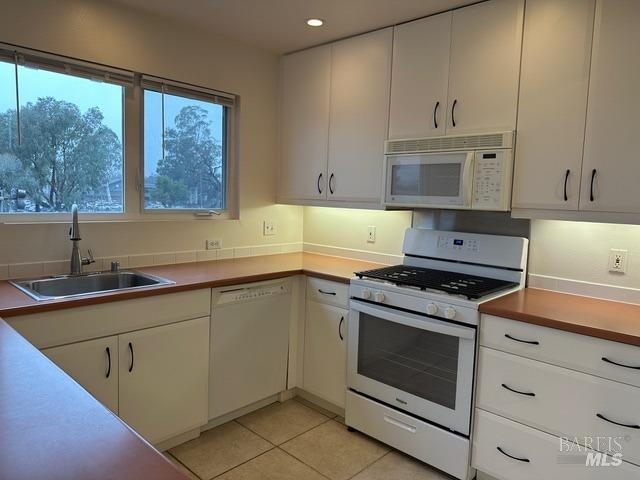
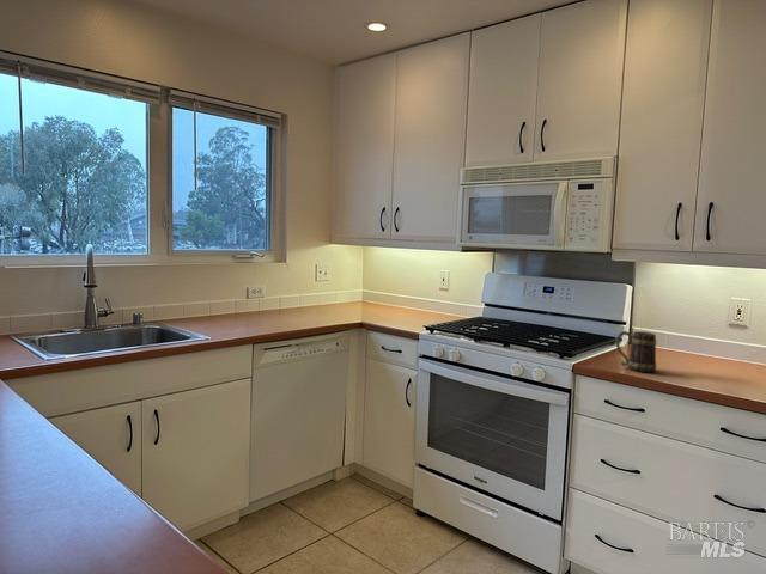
+ mug (636, 350)
